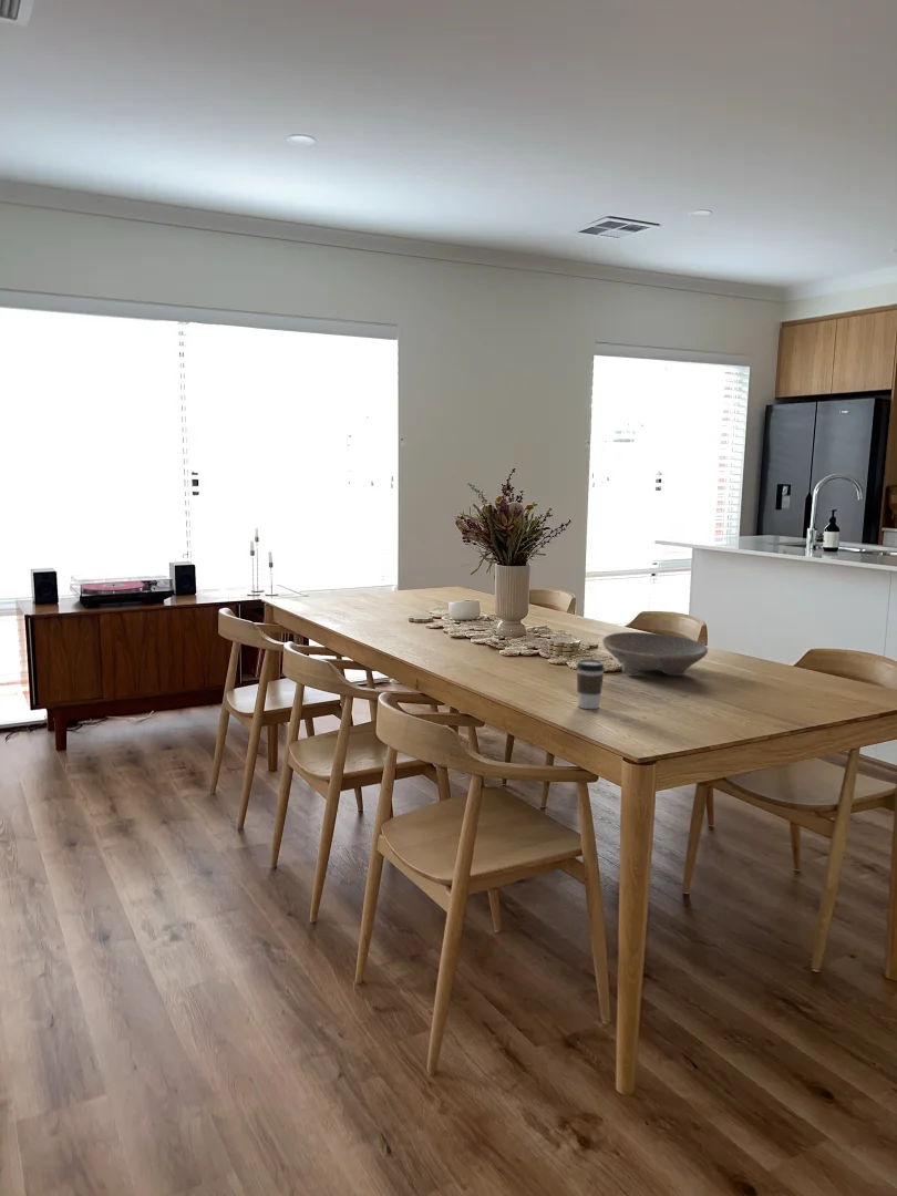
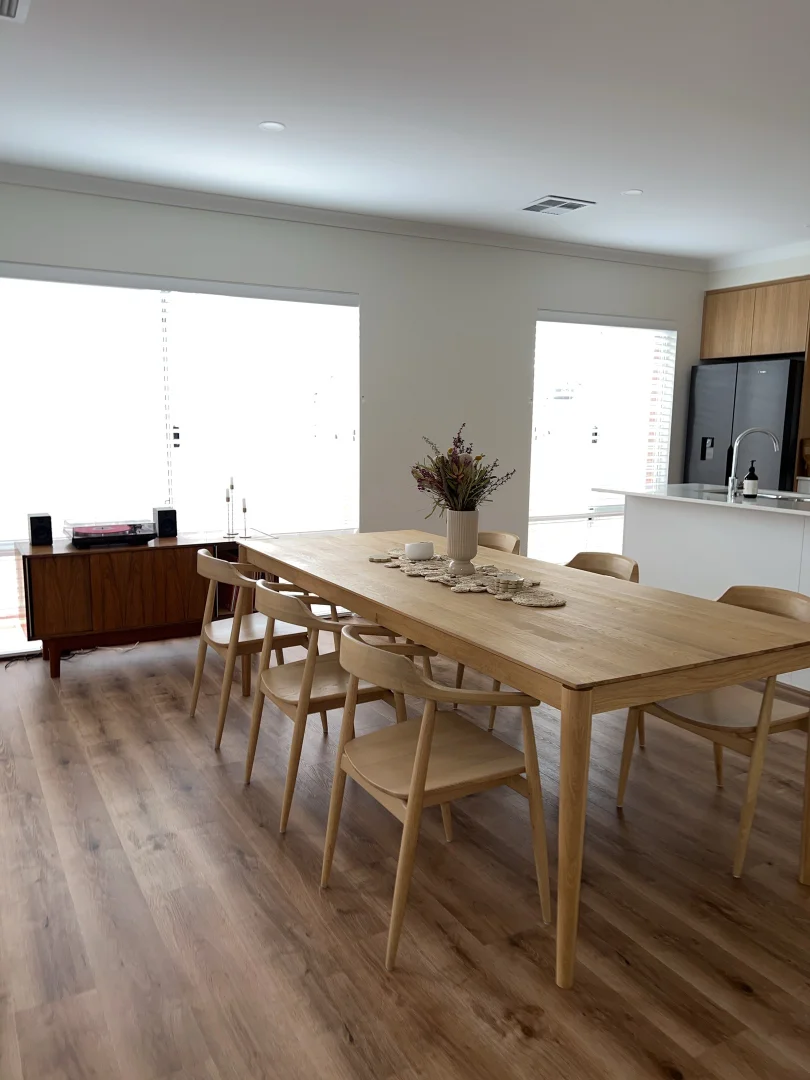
- bowl (653, 656)
- coffee cup (589, 683)
